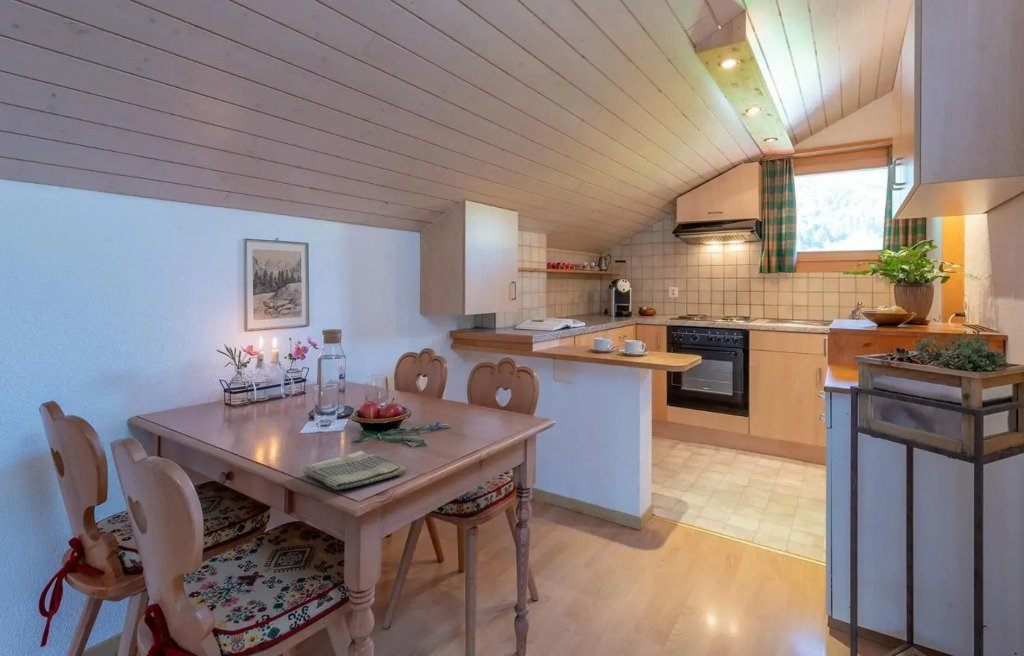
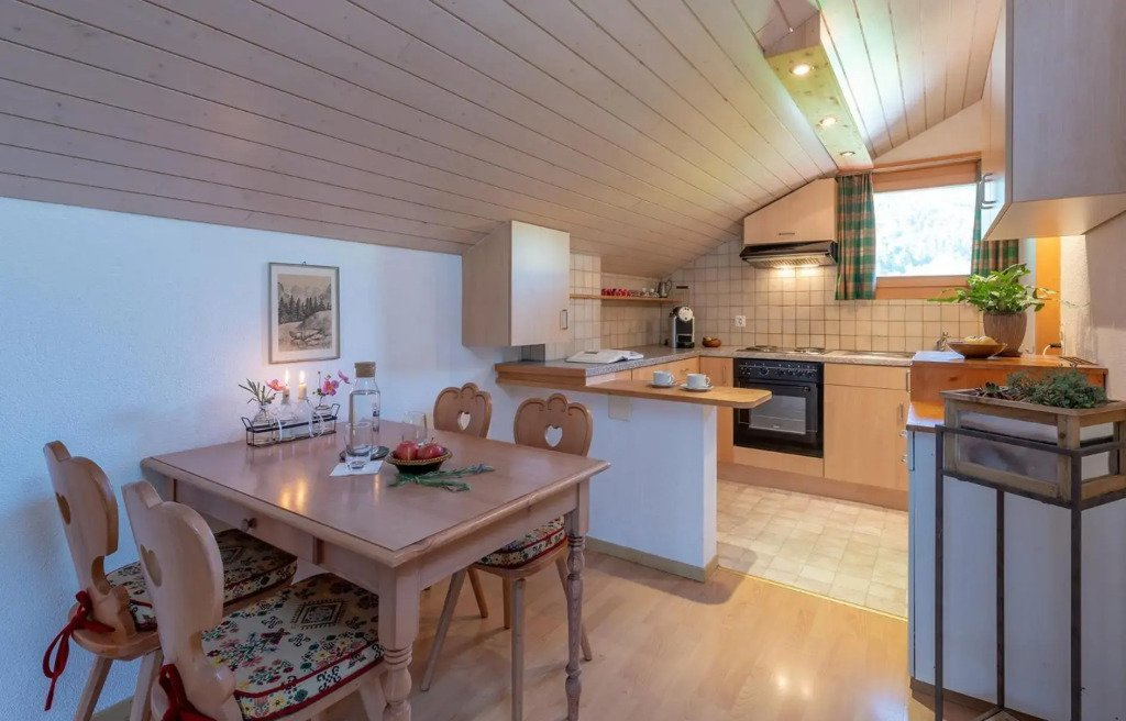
- dish towel (355, 468)
